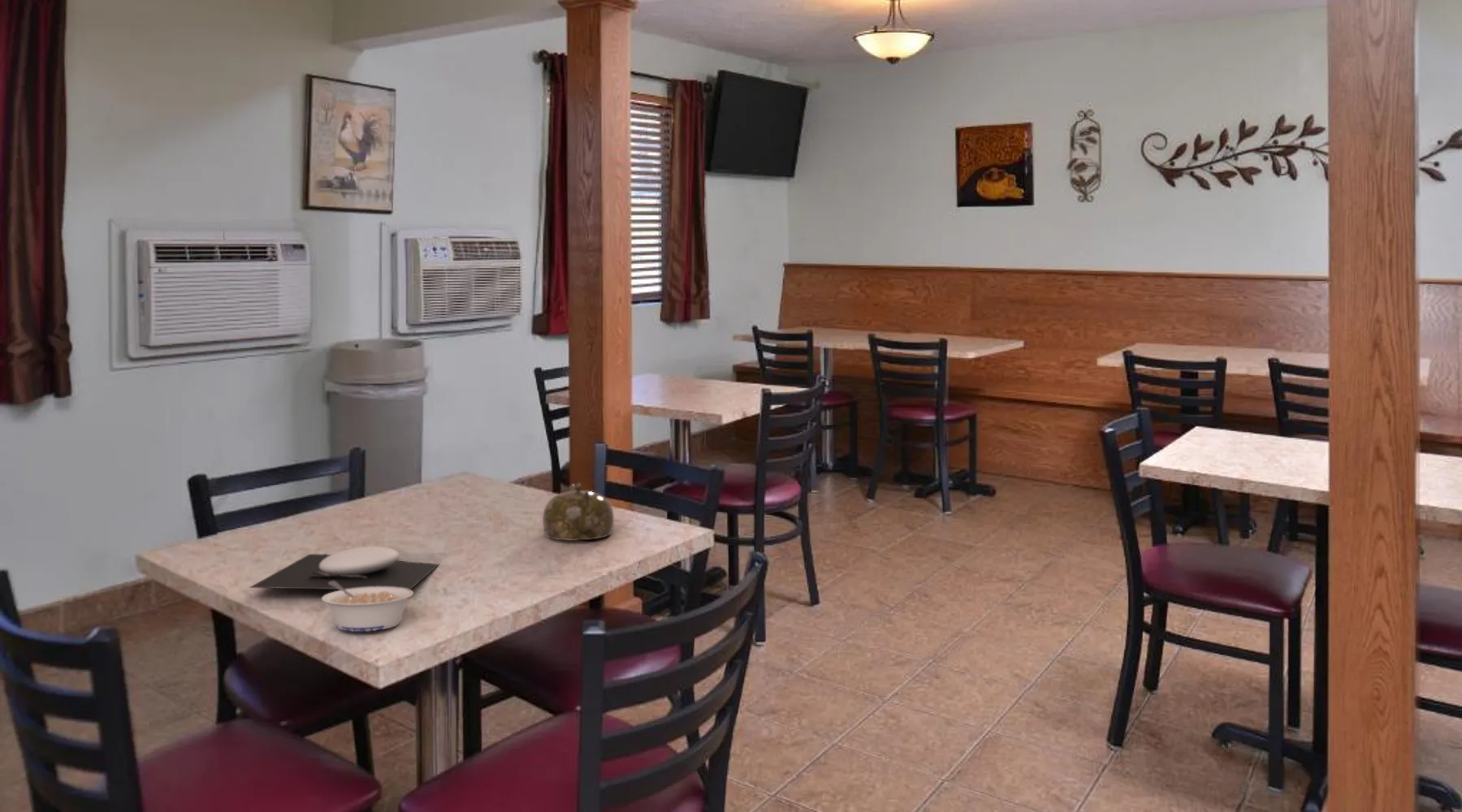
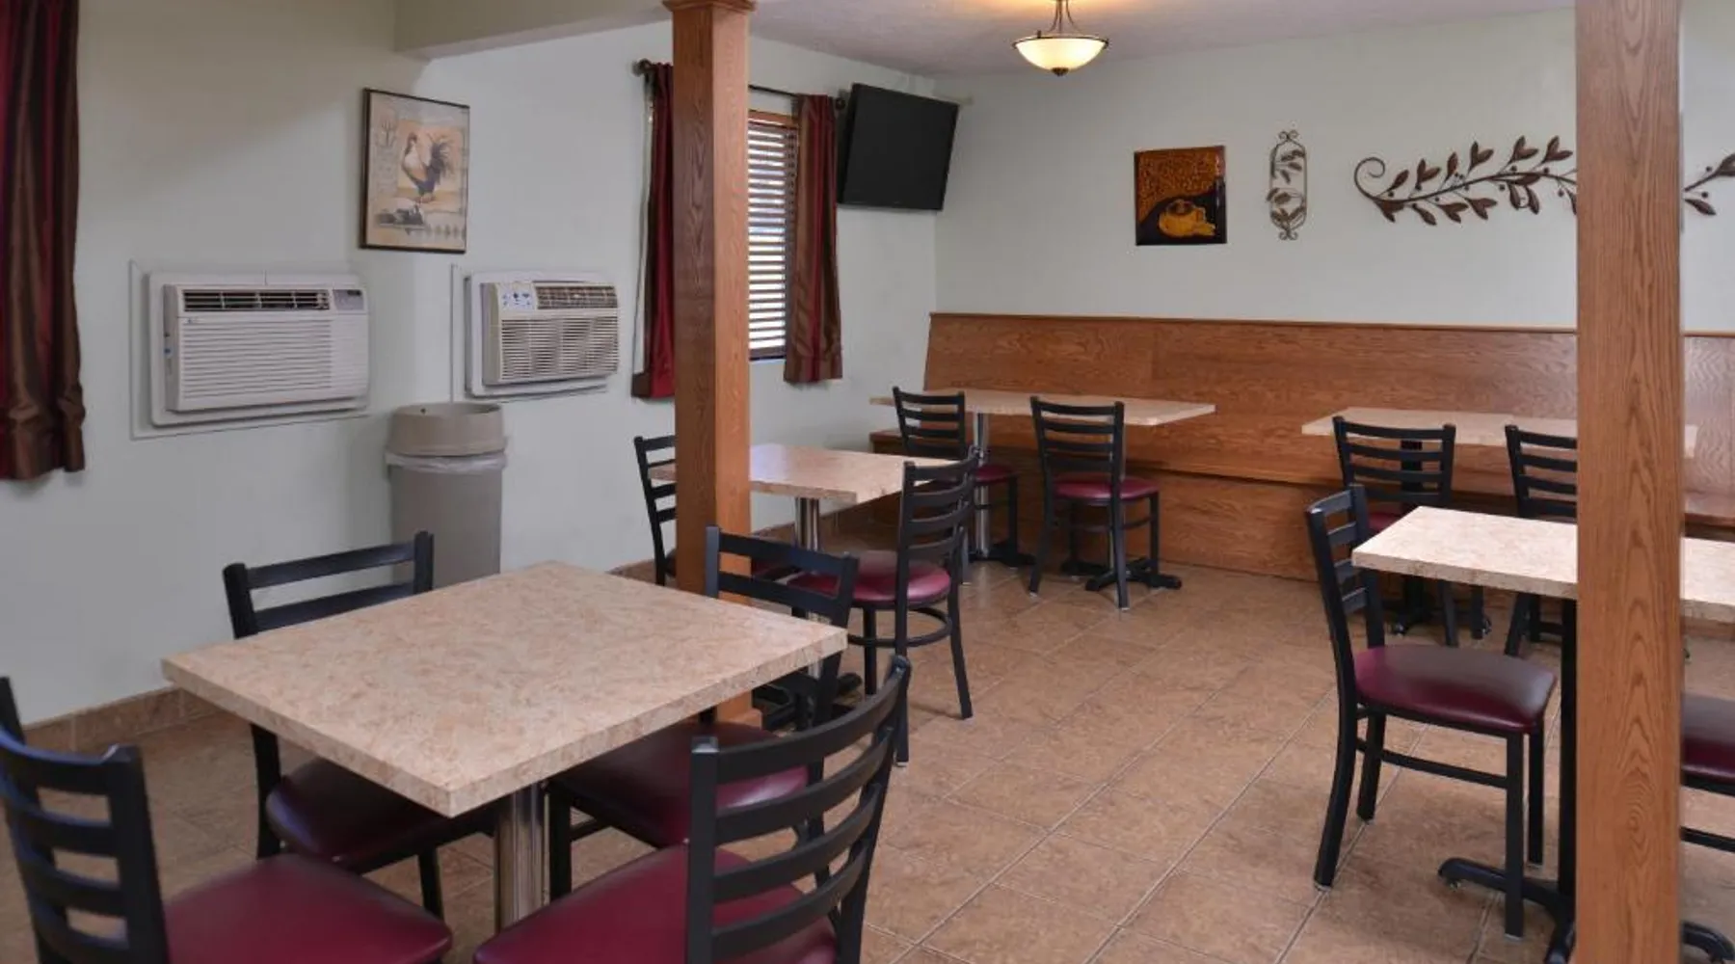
- teapot (579, 510)
- legume (364, 607)
- plate (356, 561)
